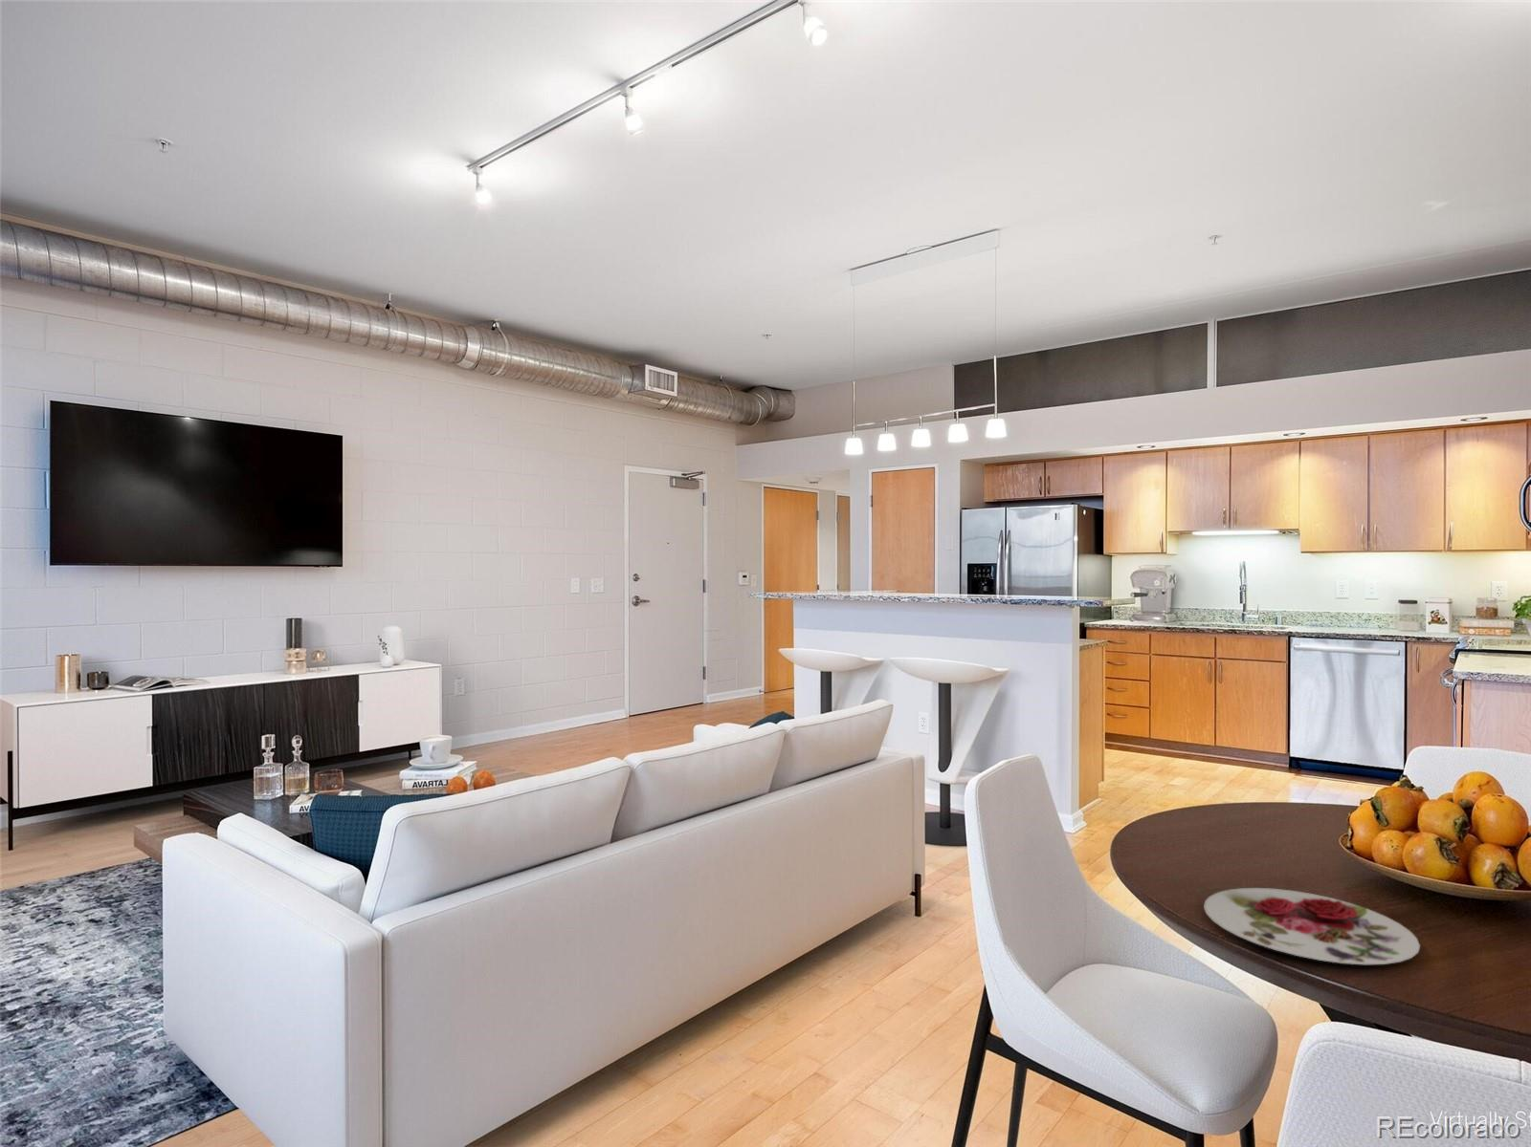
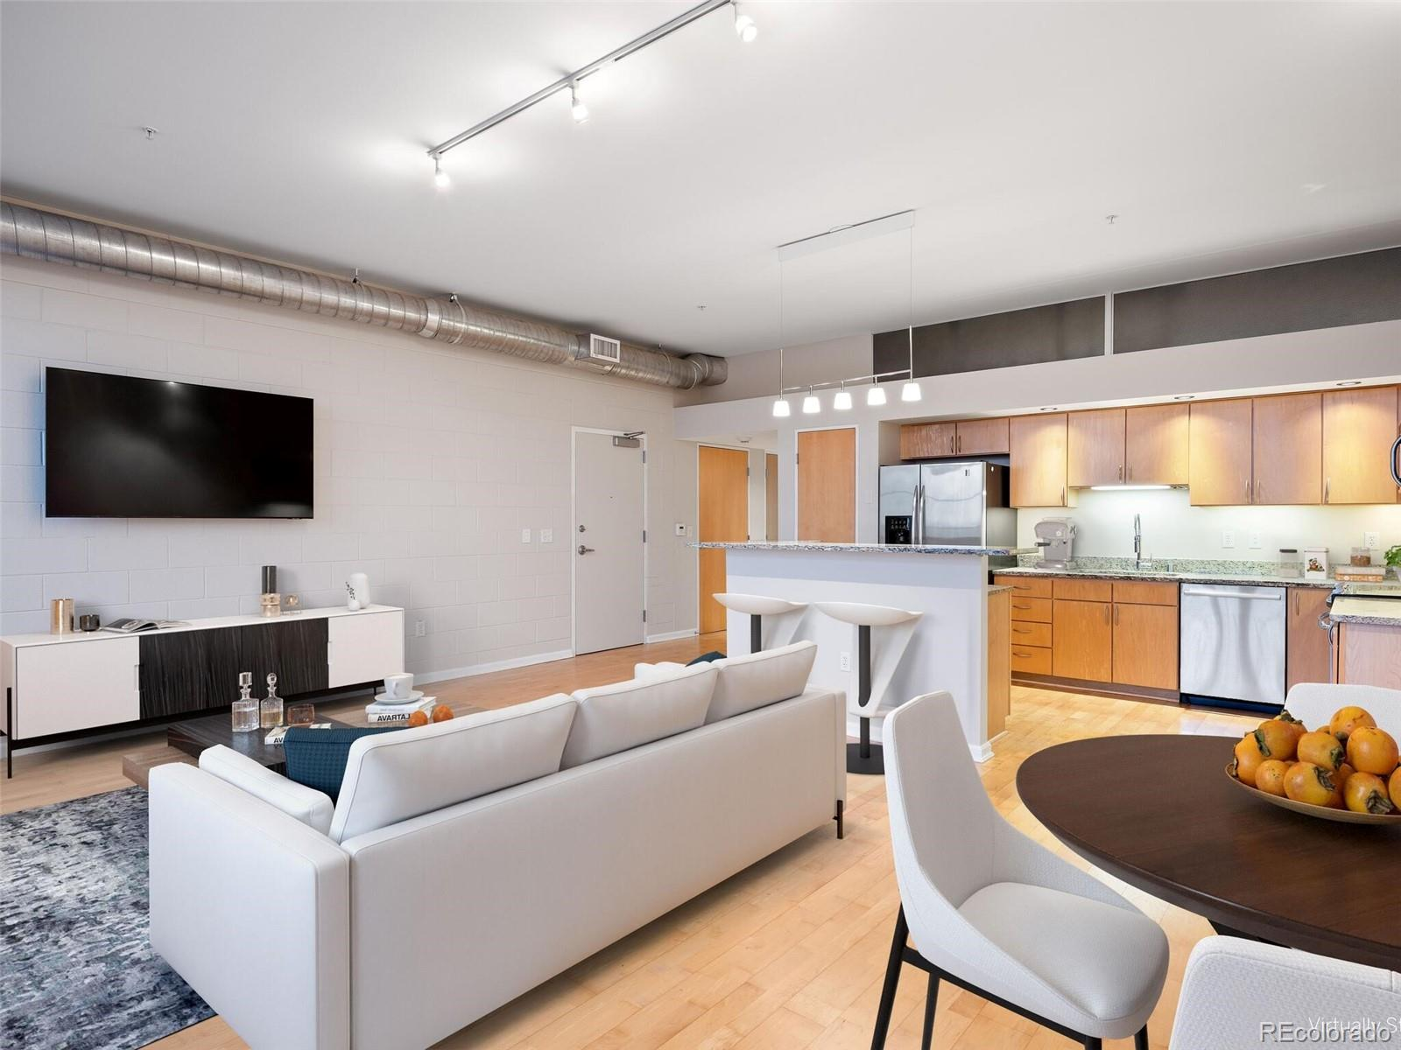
- plate (1306, 920)
